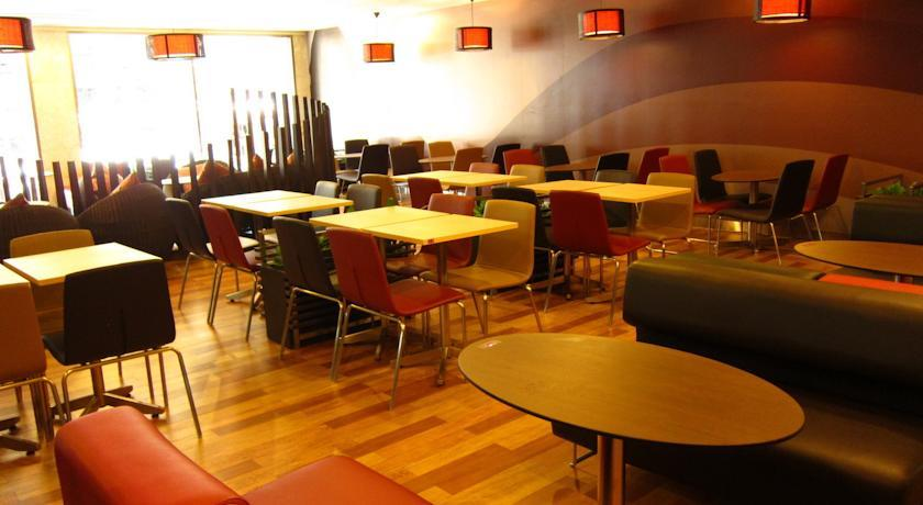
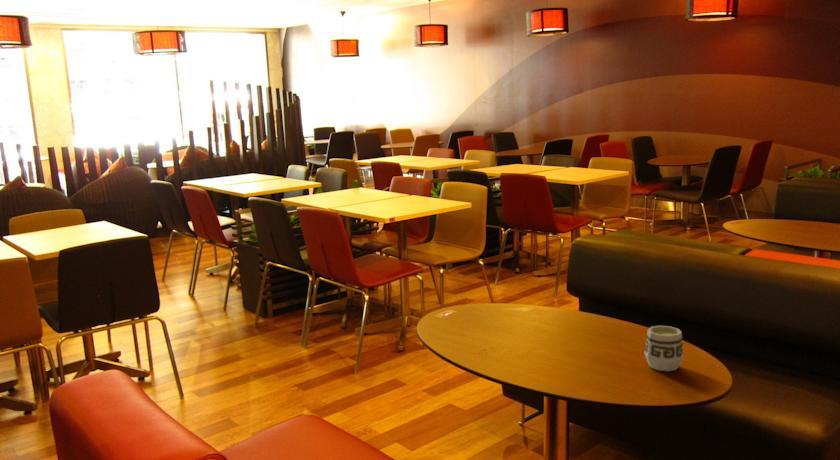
+ cup (664, 348)
